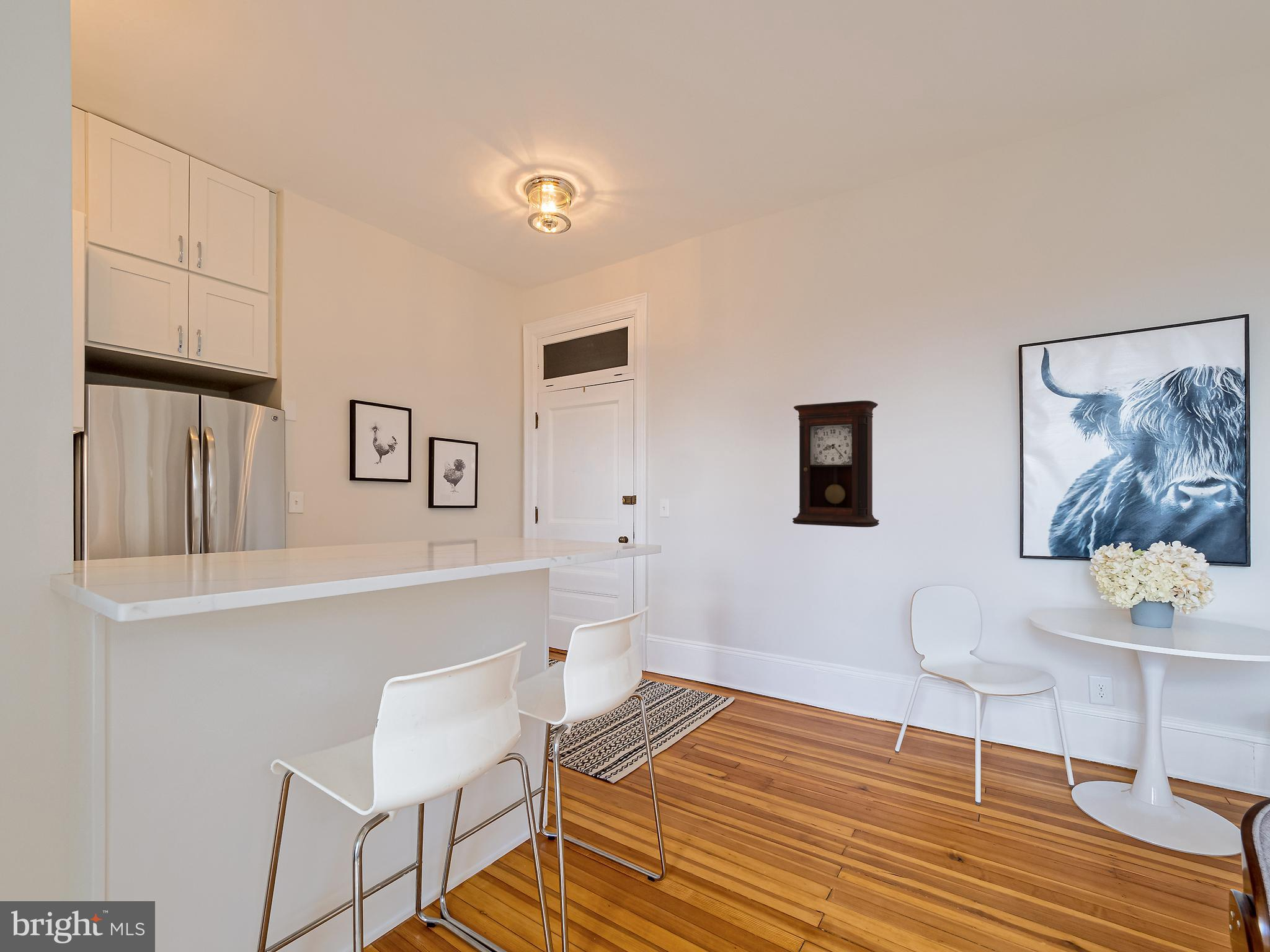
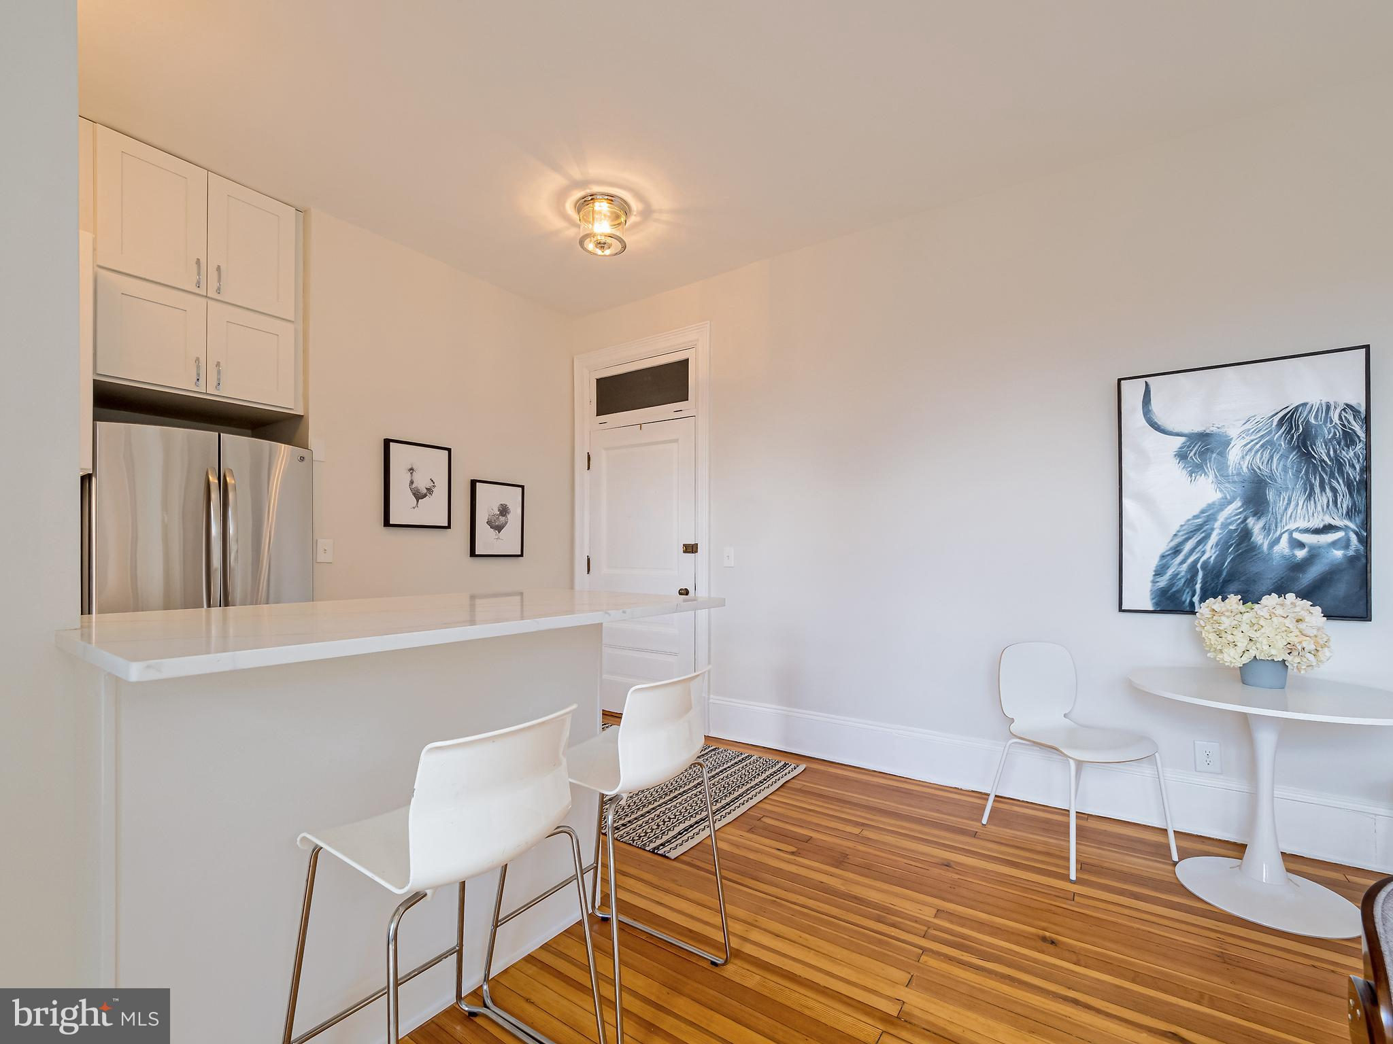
- pendulum clock (833, 464)
